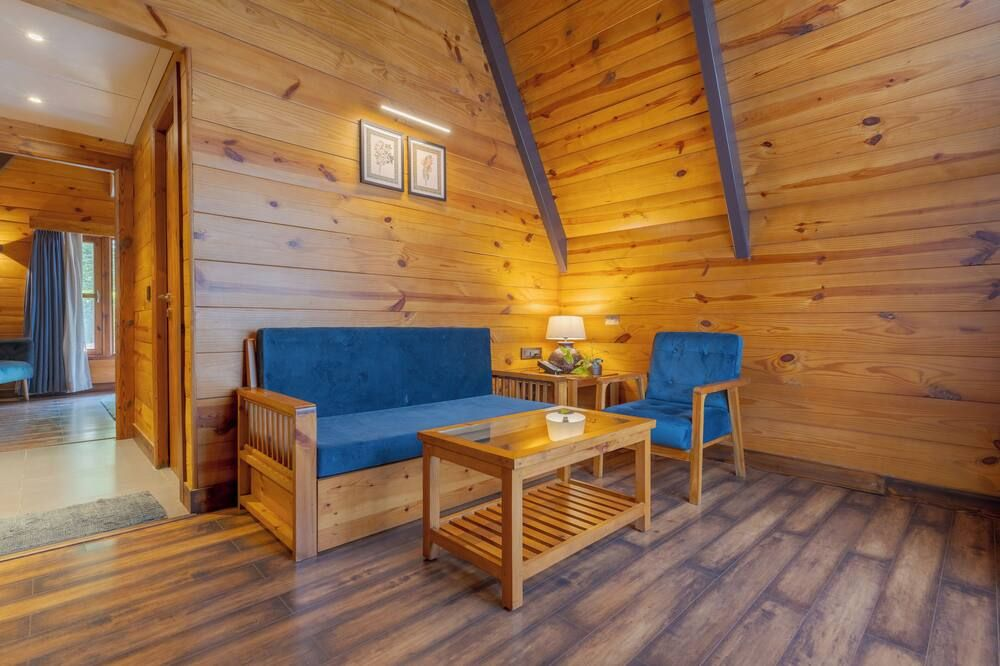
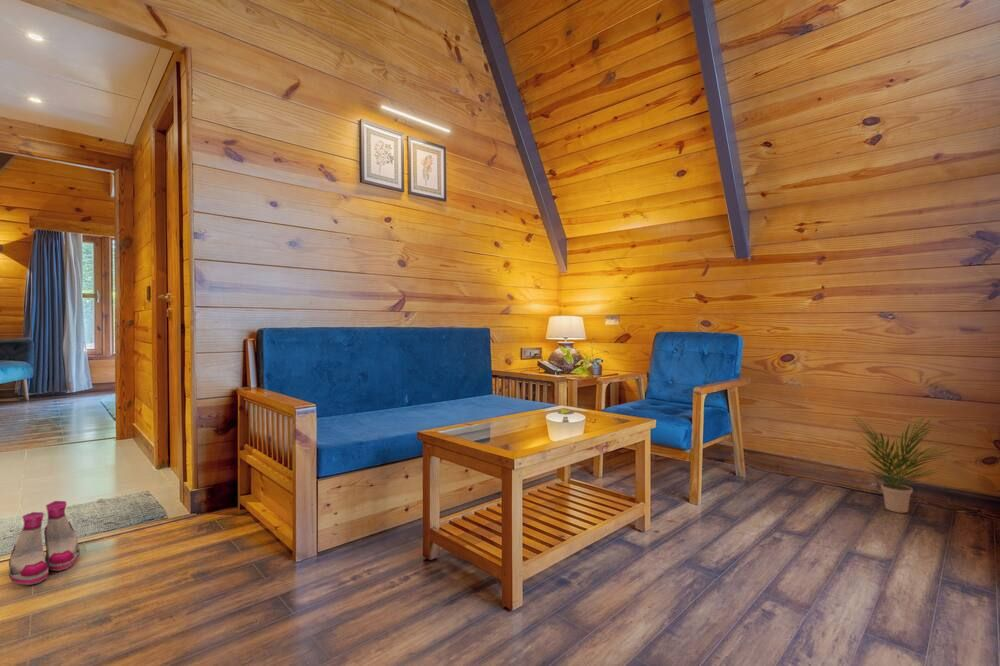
+ potted plant (895, 463)
+ boots (45, 537)
